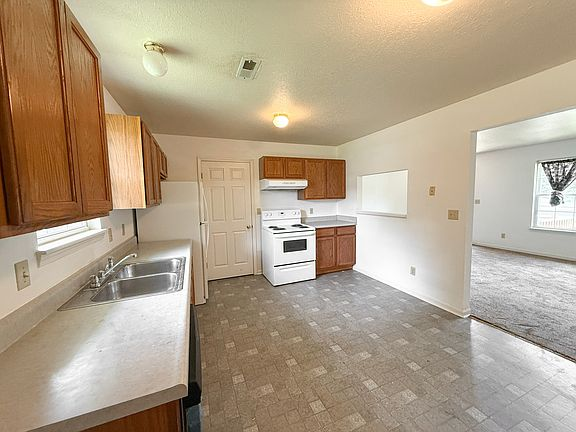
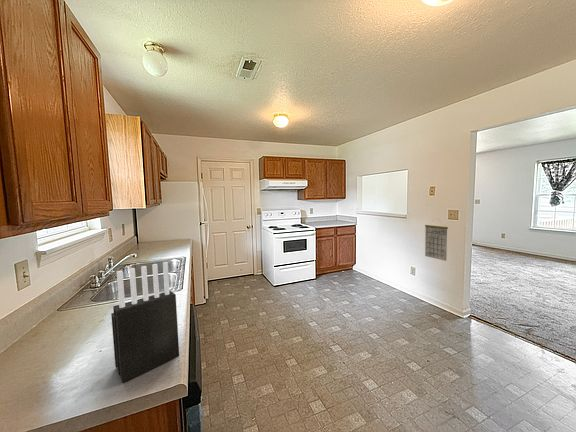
+ calendar (435, 238)
+ knife block (144, 313)
